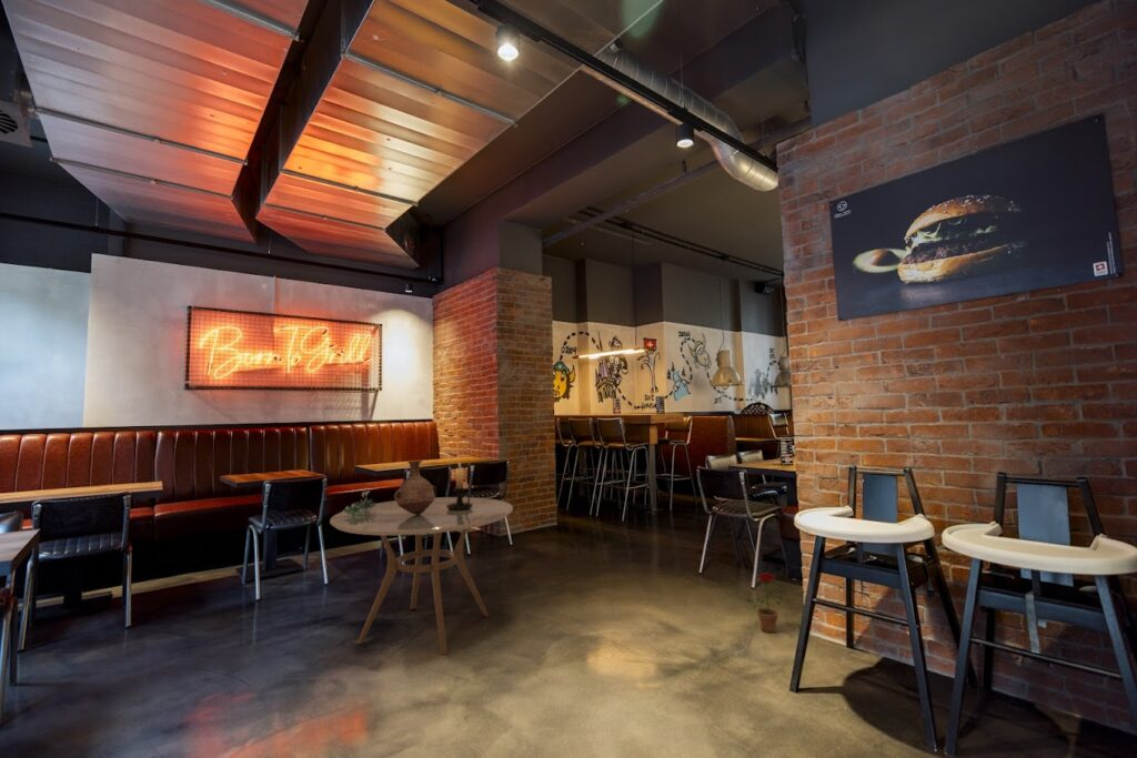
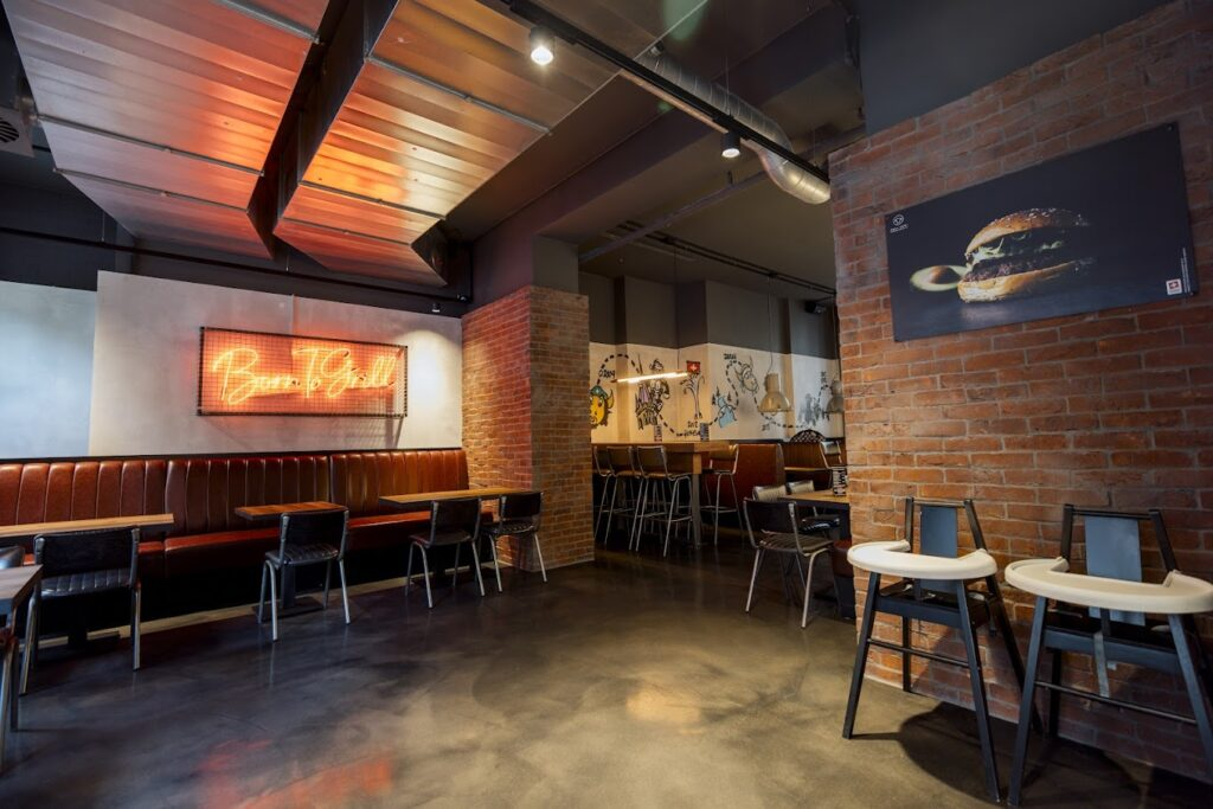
- candle holder (461, 484)
- decorative plant (766, 598)
- succulent plant (361, 502)
- vase (415, 486)
- dining table (425, 569)
